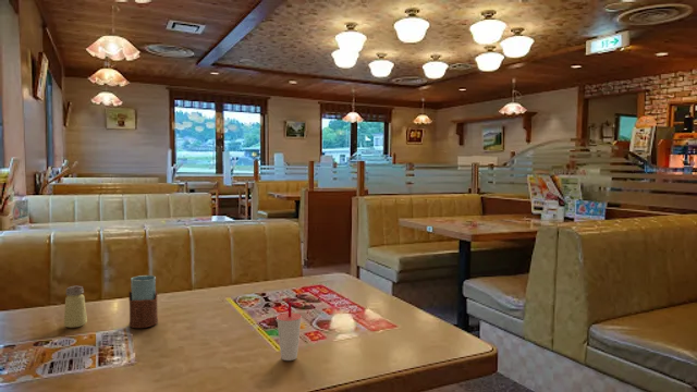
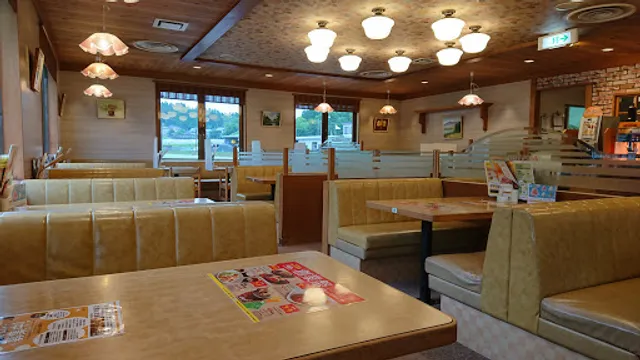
- drinking glass (142, 303)
- saltshaker (75, 305)
- cup (289, 330)
